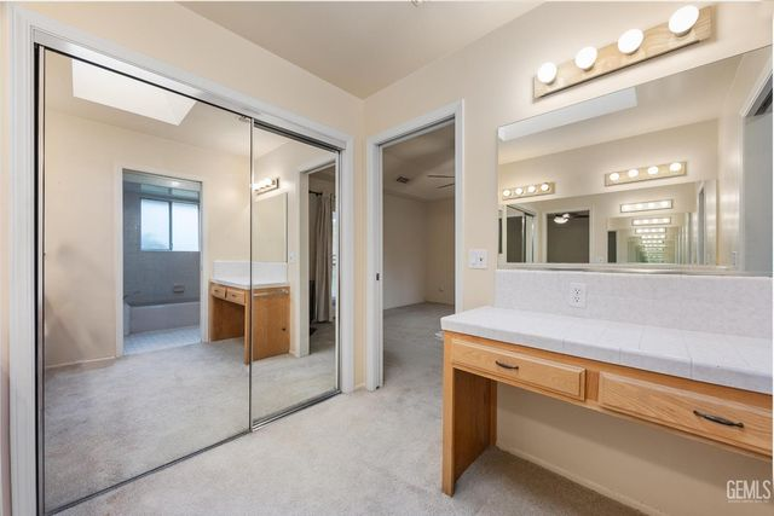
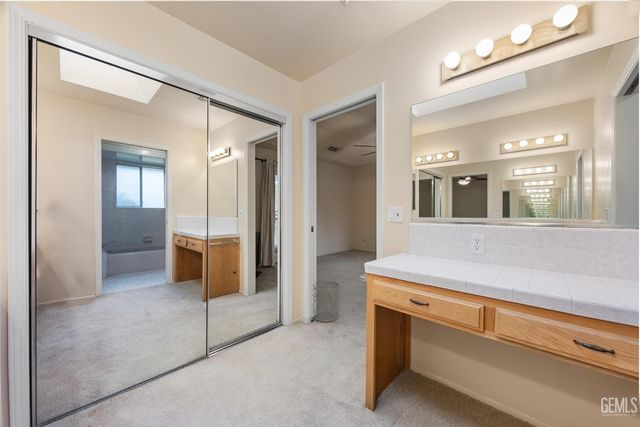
+ waste bin (325, 300)
